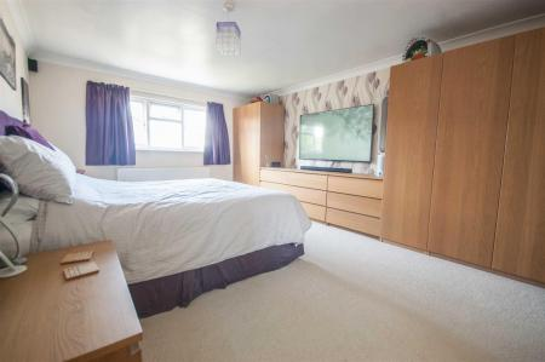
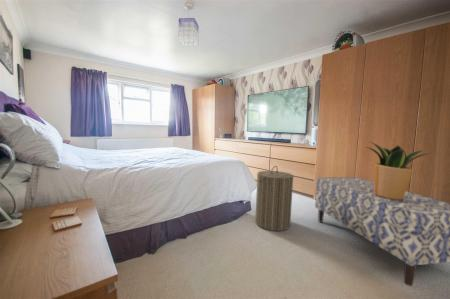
+ laundry hamper (273, 194)
+ bench (375, 217)
+ potted plant (392, 171)
